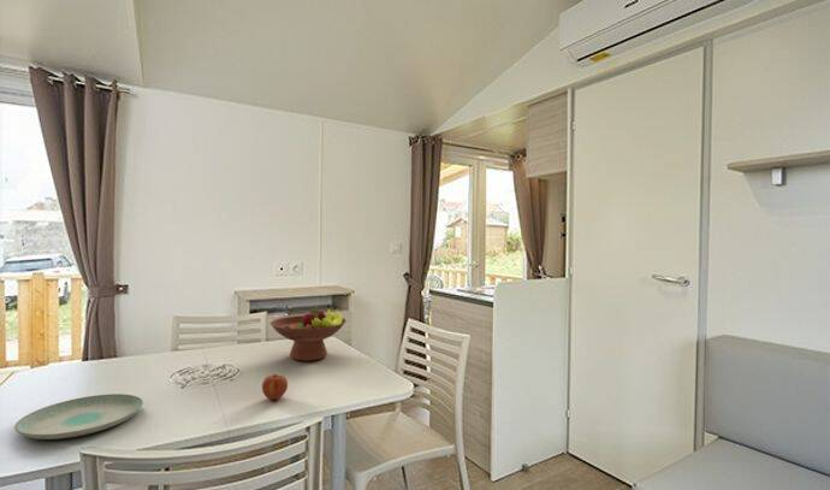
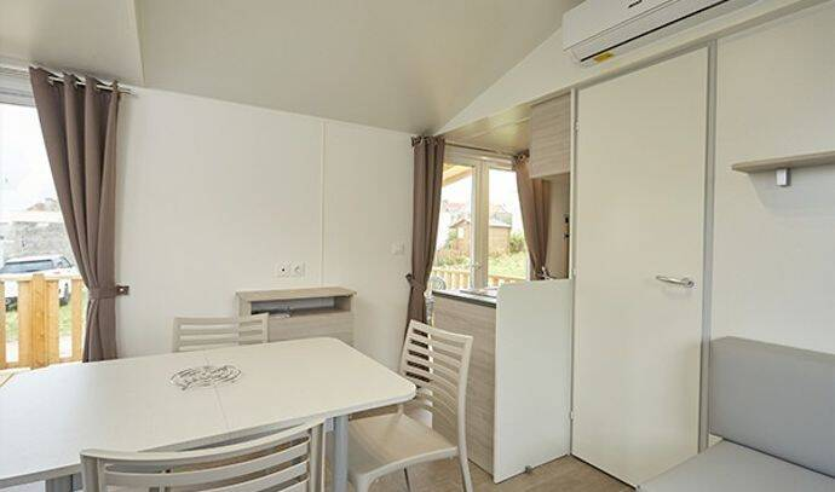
- plate (83, 415)
- fruit bowl (308, 331)
- apple (274, 386)
